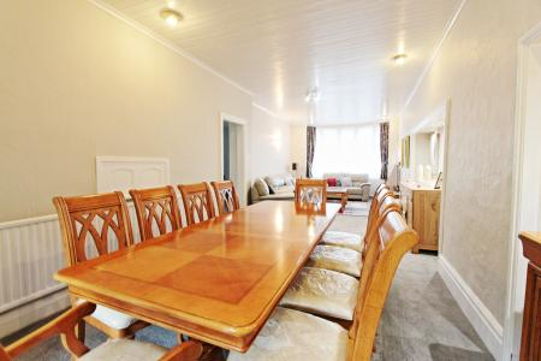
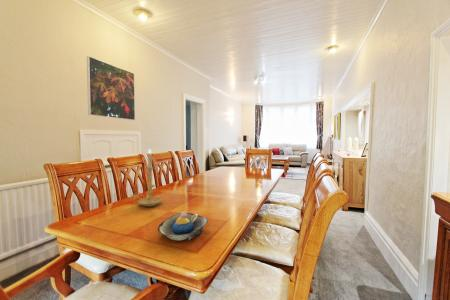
+ decorative bowl (184, 219)
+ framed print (113, 92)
+ candle holder (149, 177)
